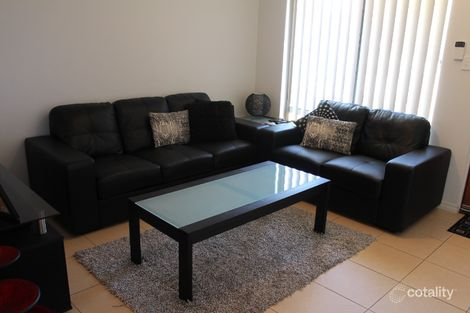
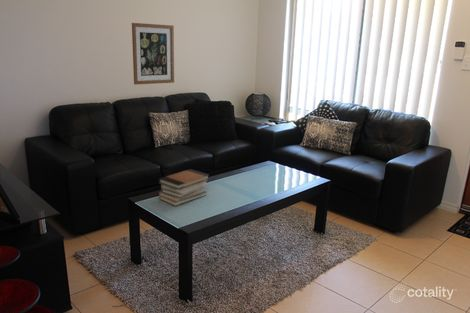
+ book stack (184, 186)
+ wall art (154, 54)
